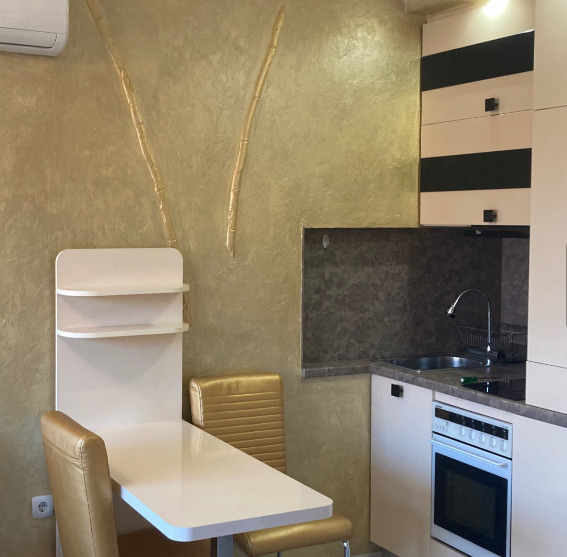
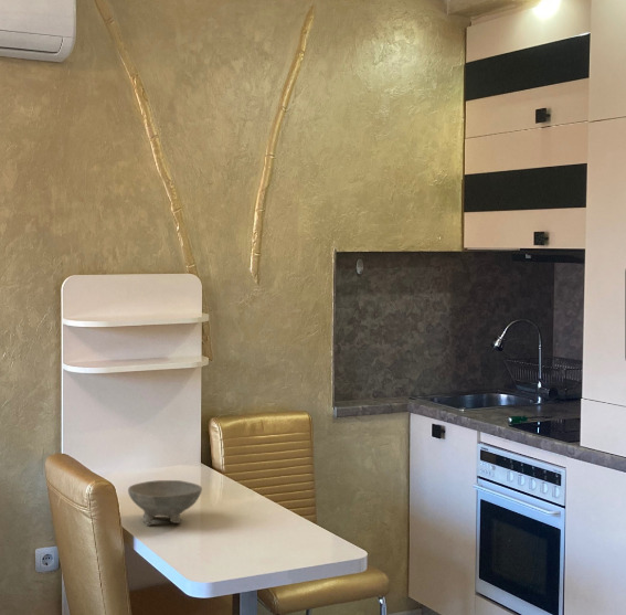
+ bowl (165, 503)
